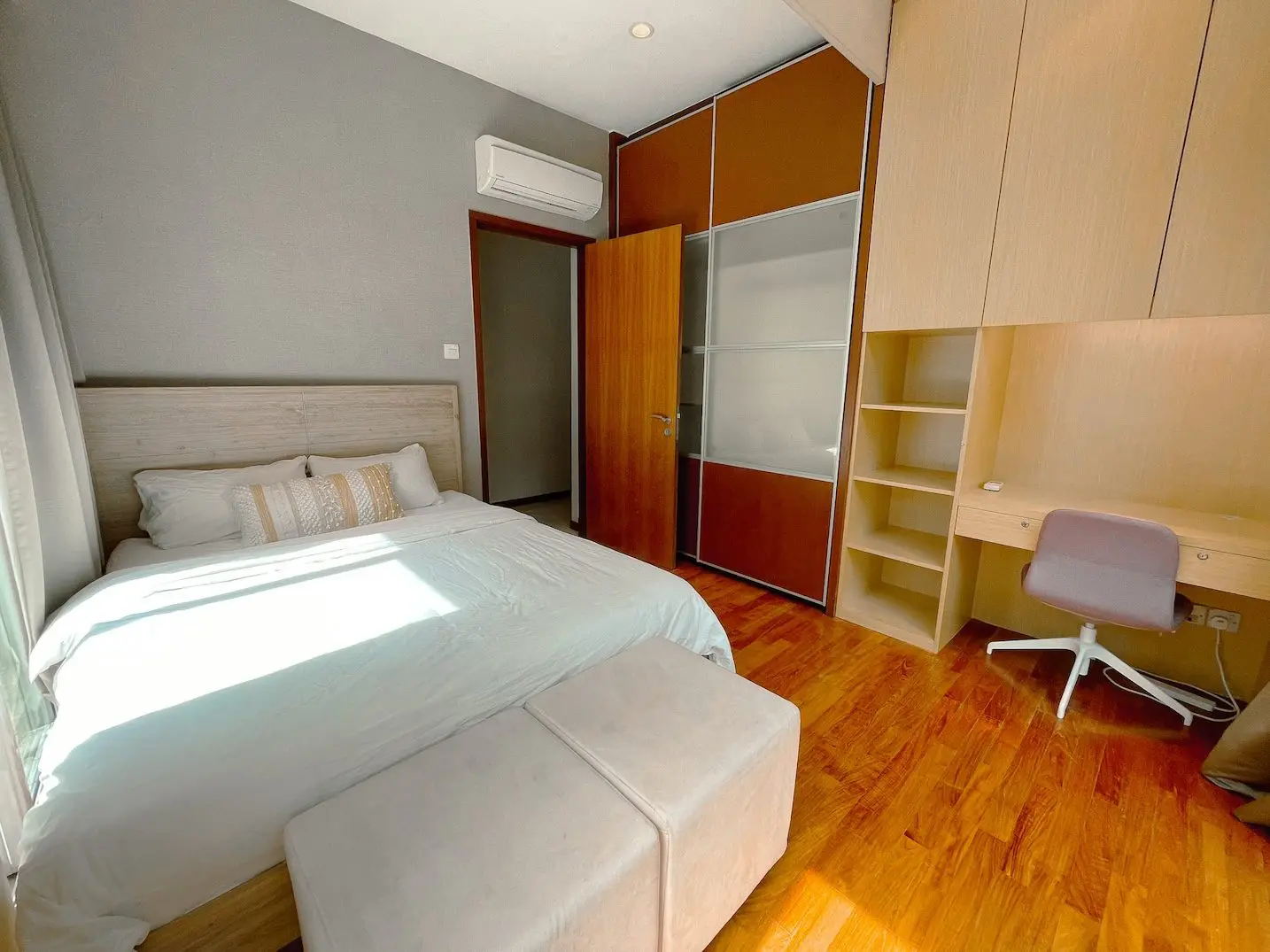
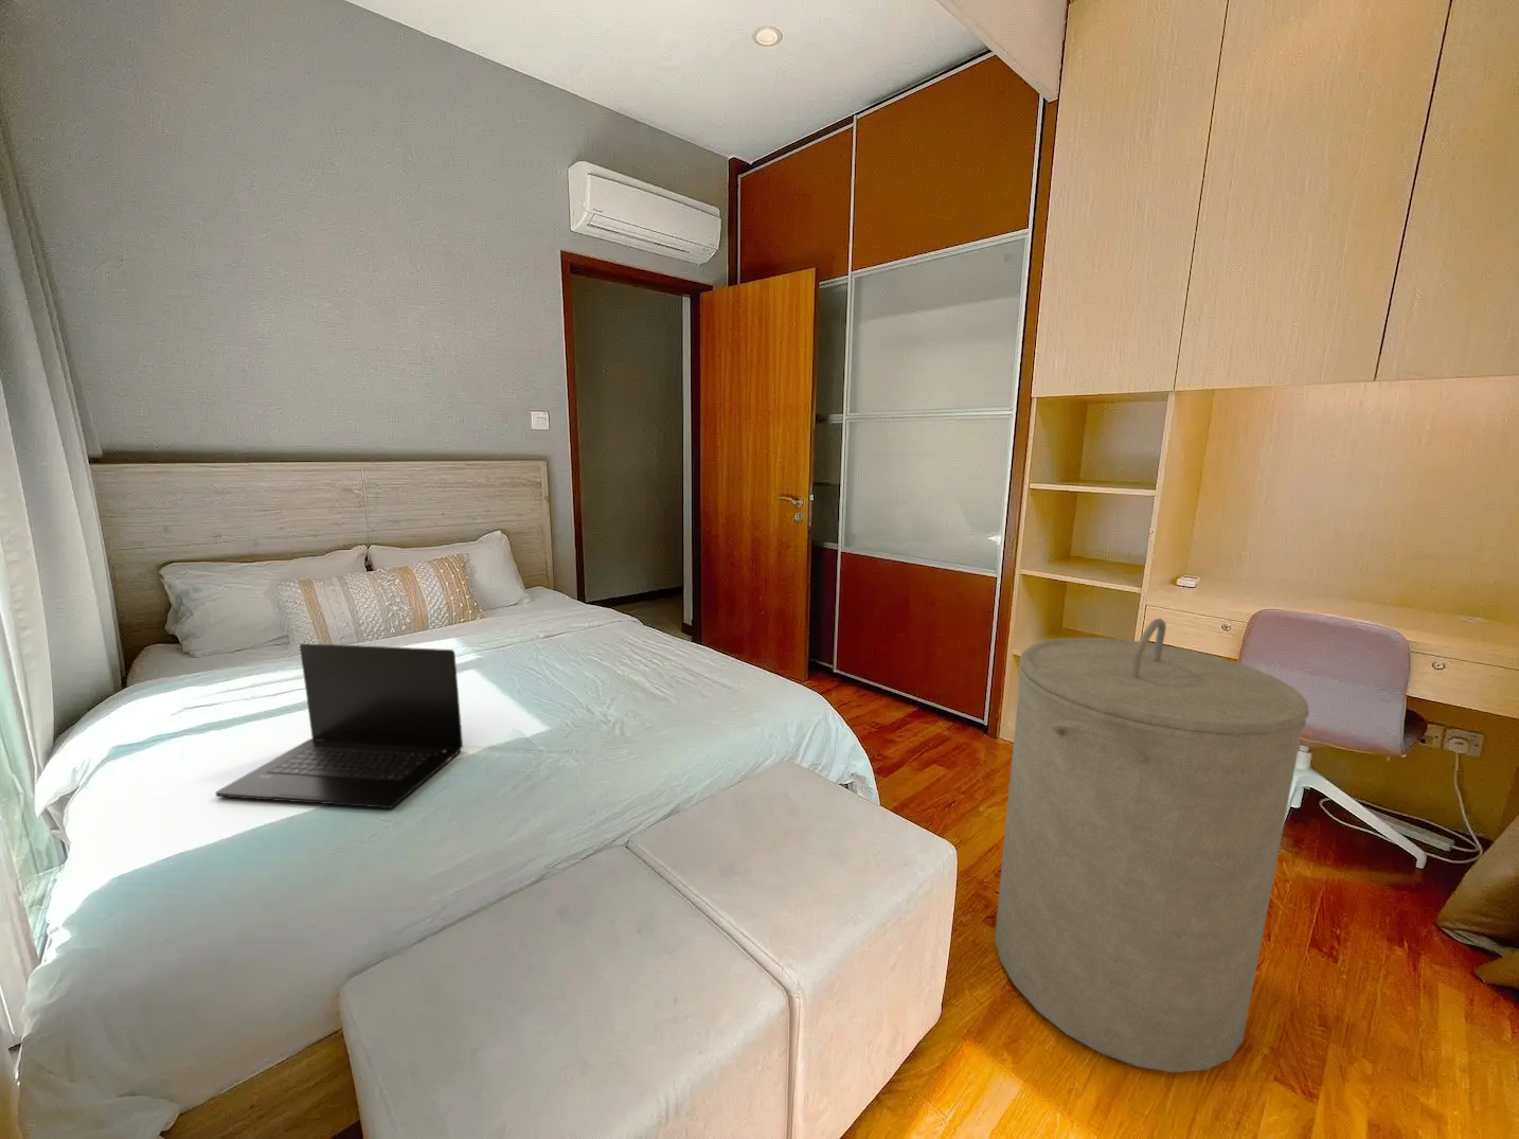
+ laptop (341, 718)
+ laundry hamper (1131, 804)
